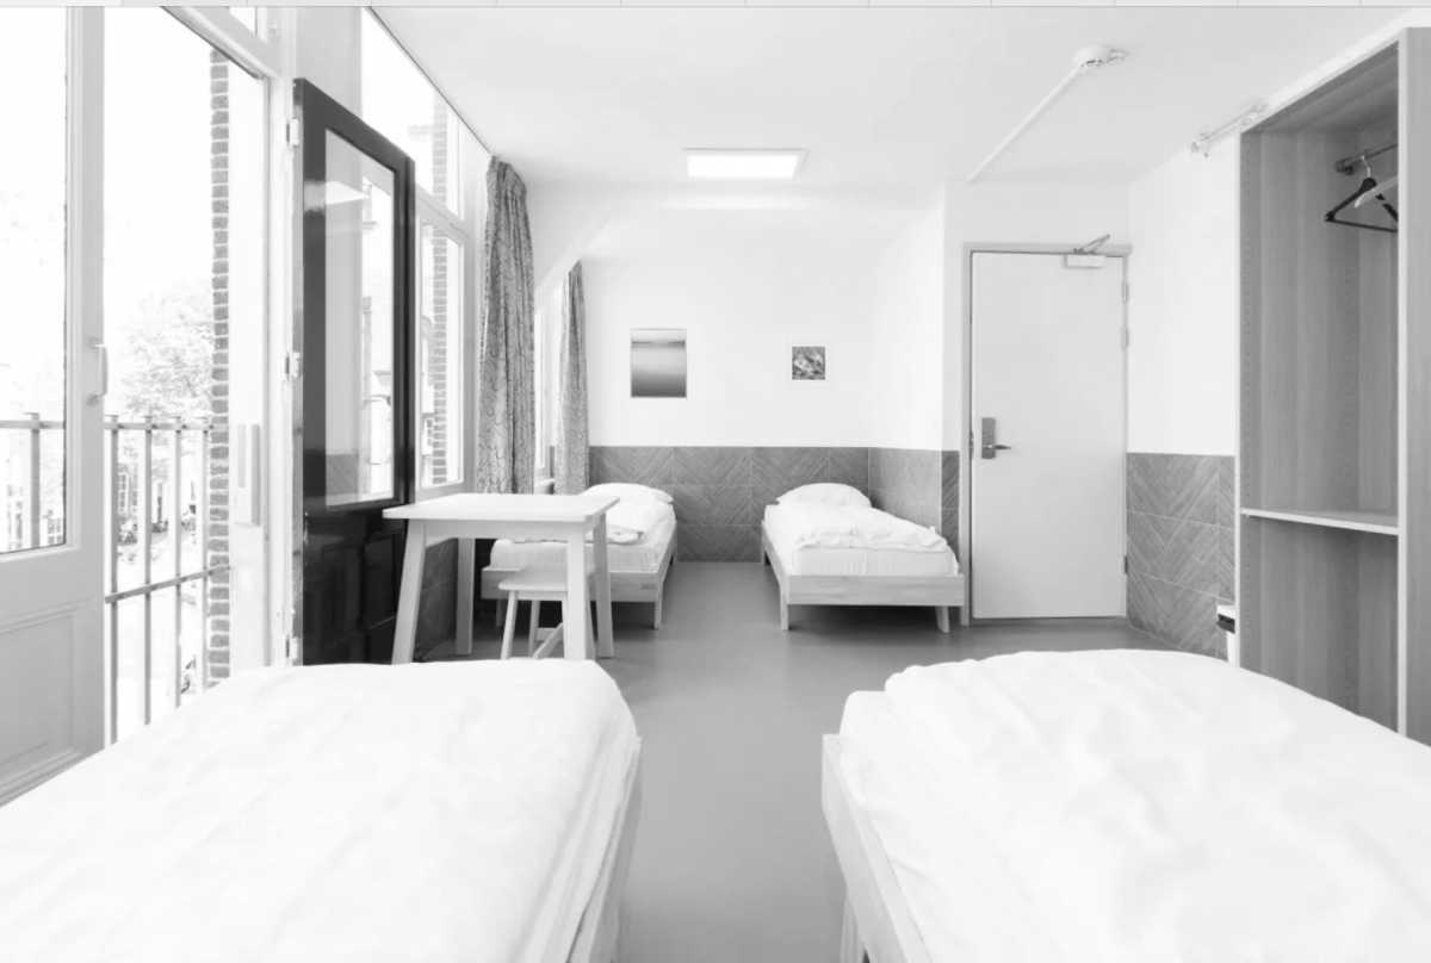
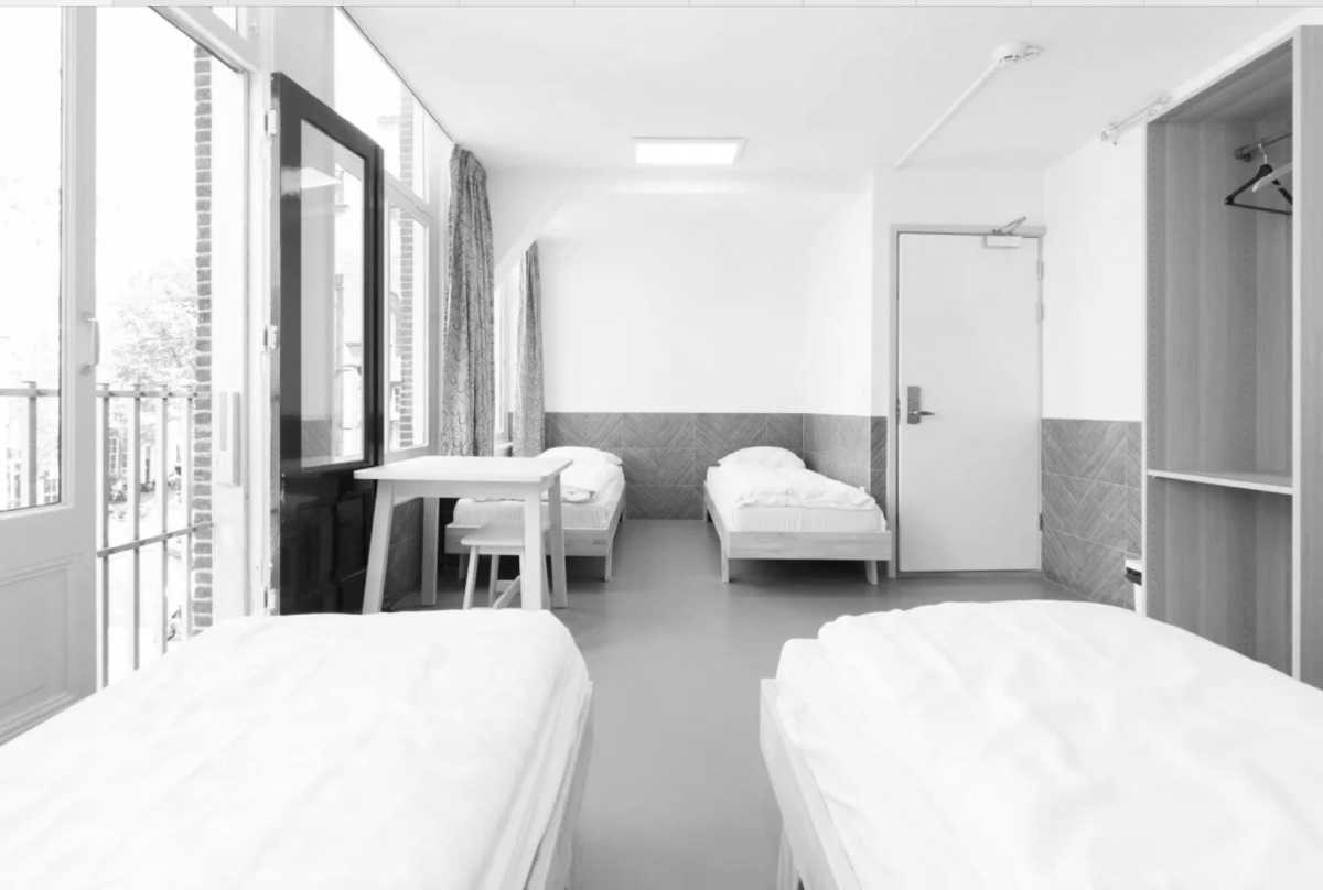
- wall art (658, 362)
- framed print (807, 362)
